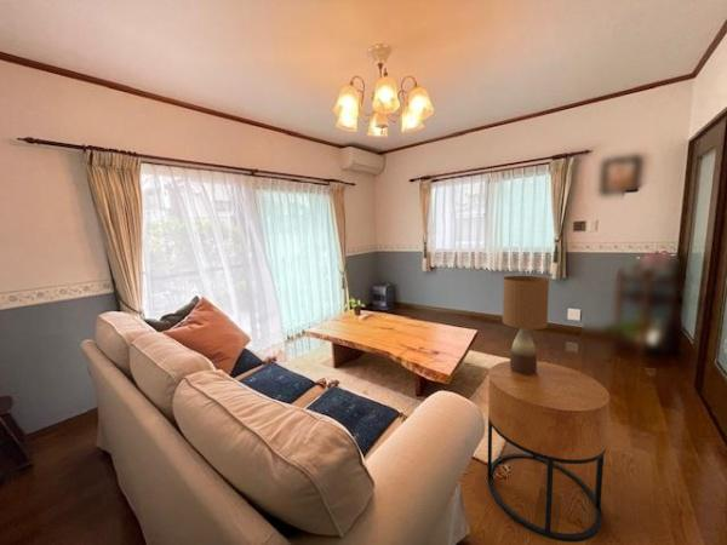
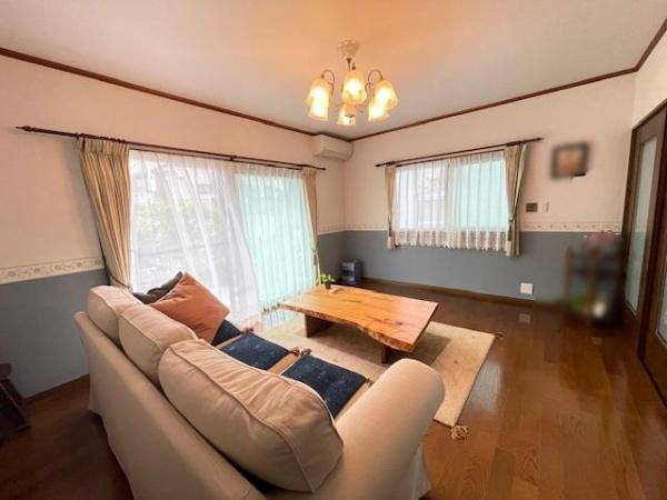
- table lamp (523, 323)
- side table (542, 437)
